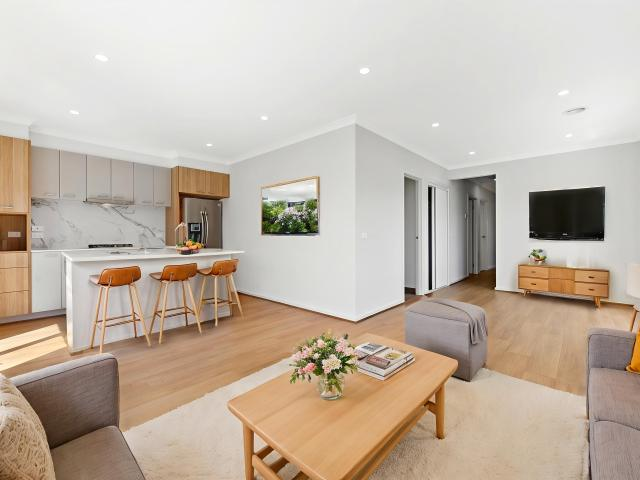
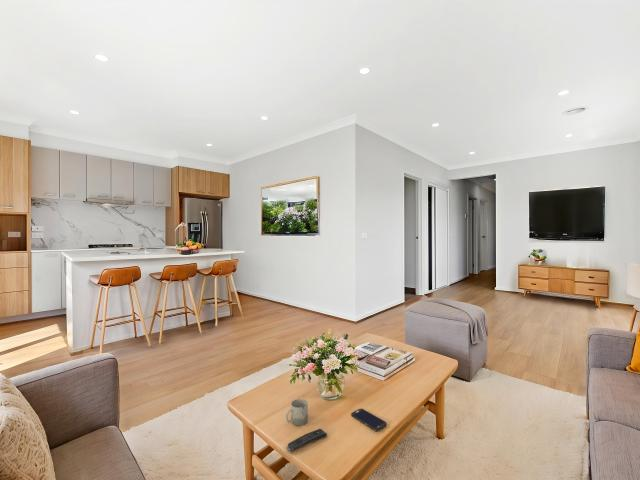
+ cup (296, 413)
+ smartphone (368, 418)
+ remote control (306, 439)
